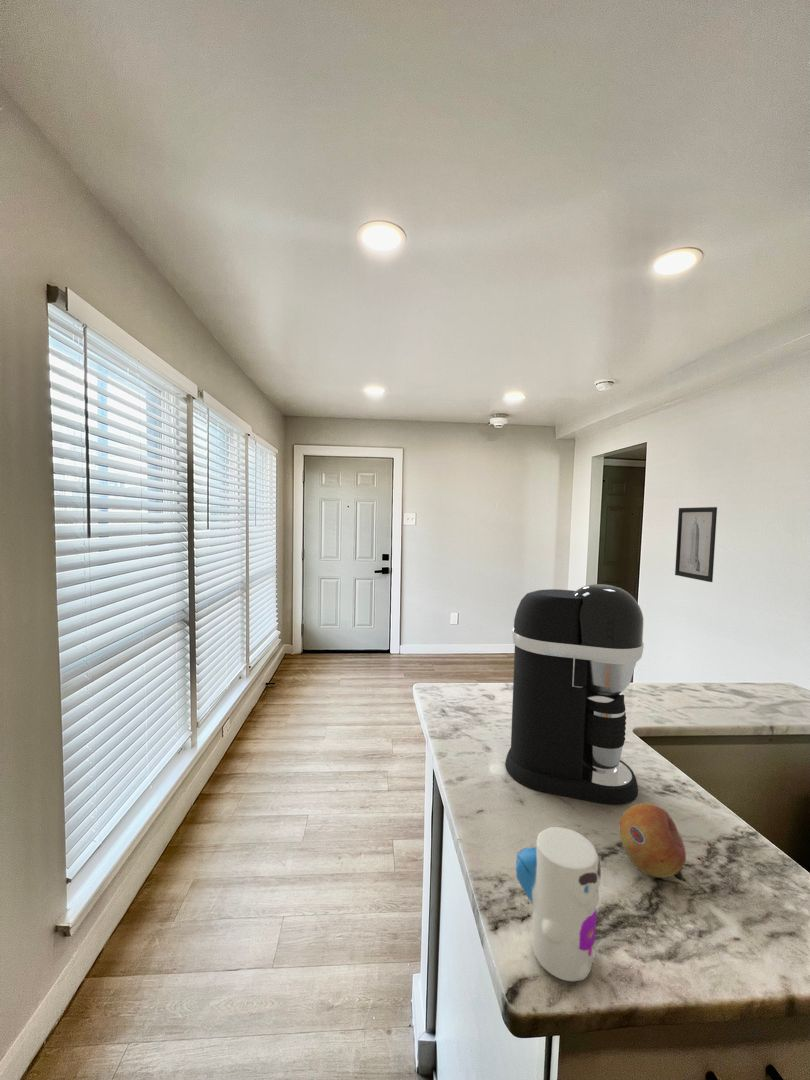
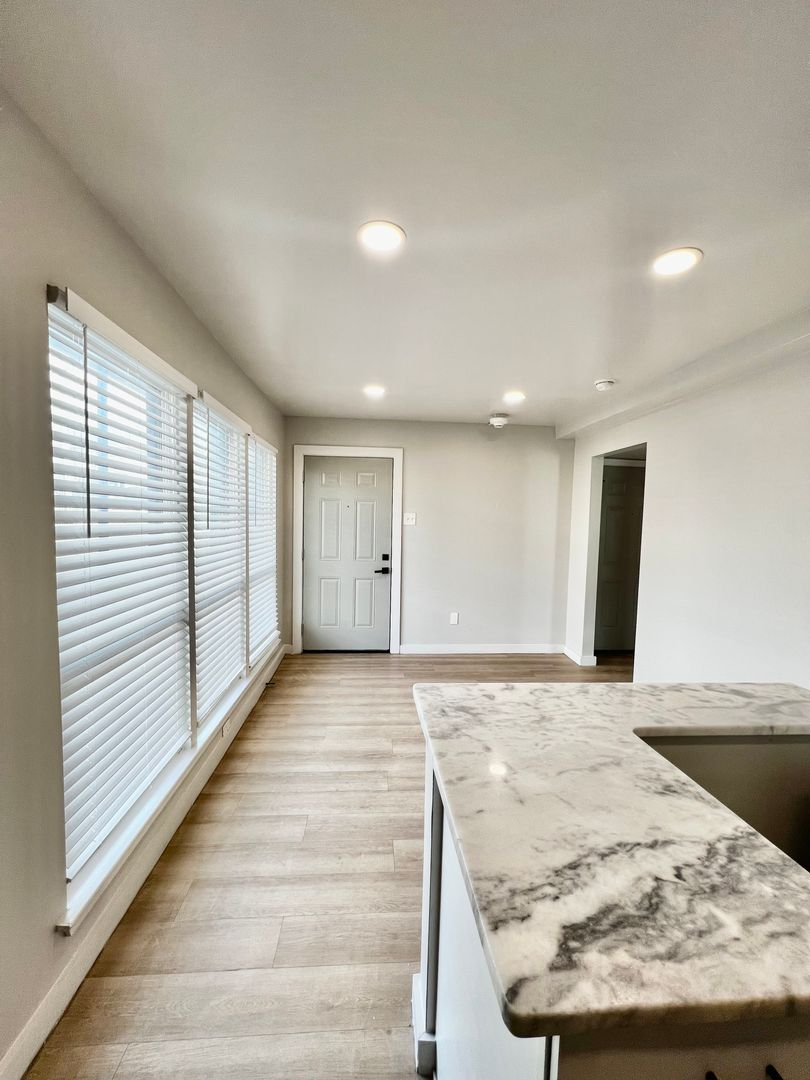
- coffee maker (572, 680)
- wall art (694, 543)
- fruit (651, 838)
- toy (555, 892)
